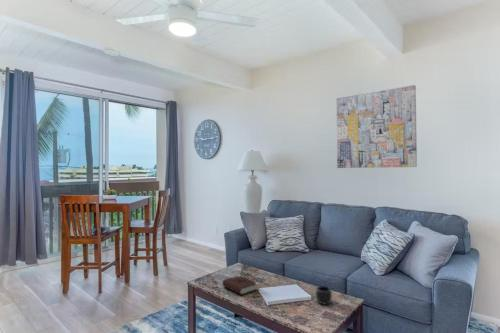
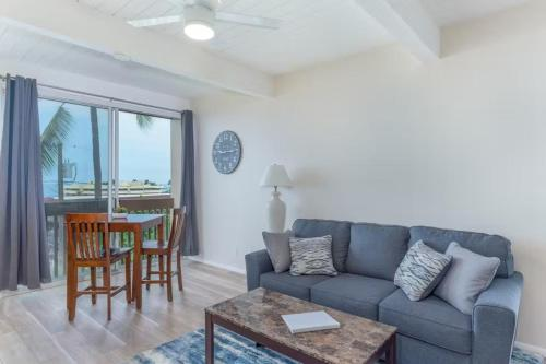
- book (240, 284)
- wall art (373, 130)
- mug (324, 294)
